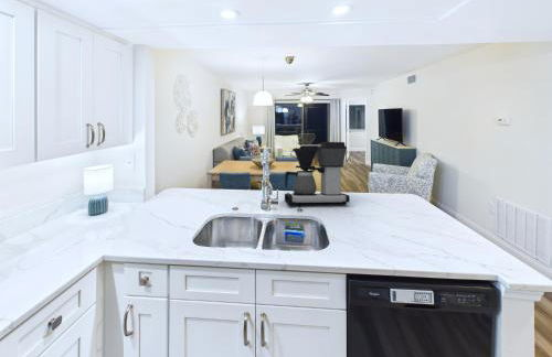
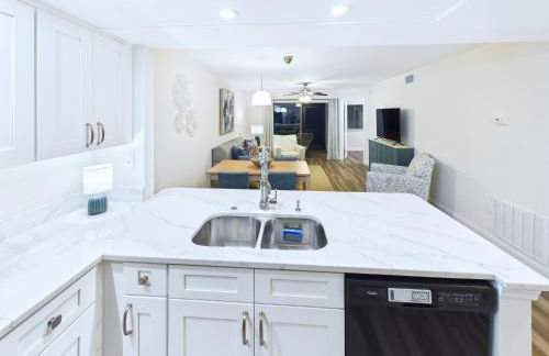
- coffee maker (314, 171)
